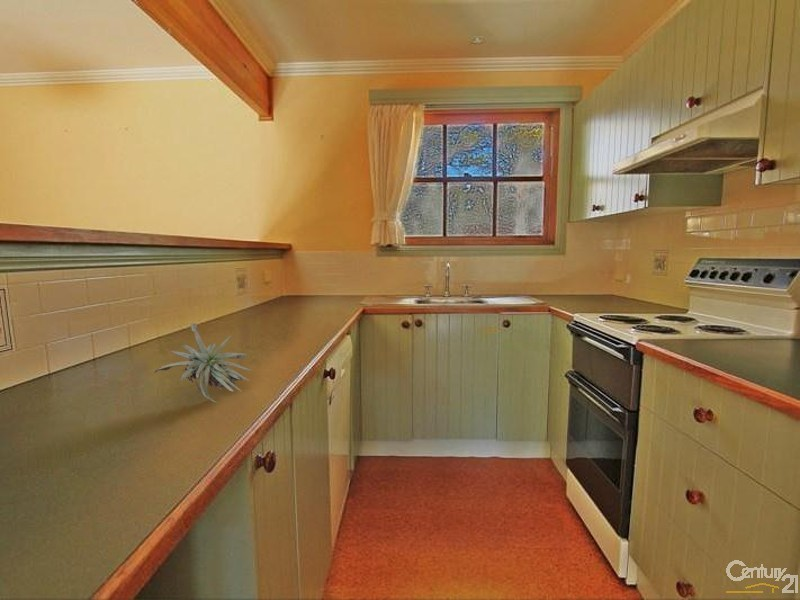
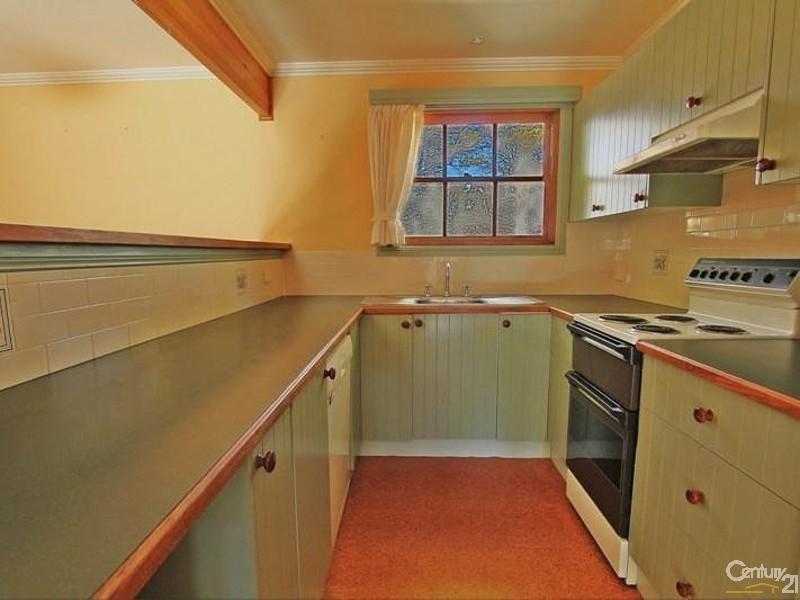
- succulent plant (204, 360)
